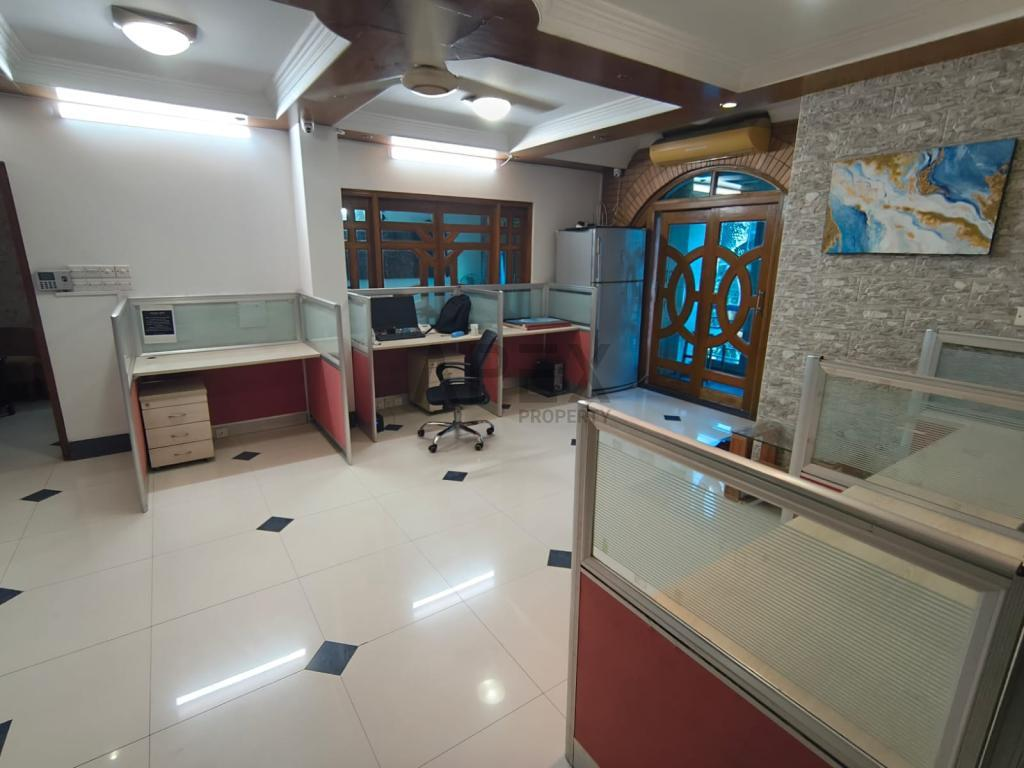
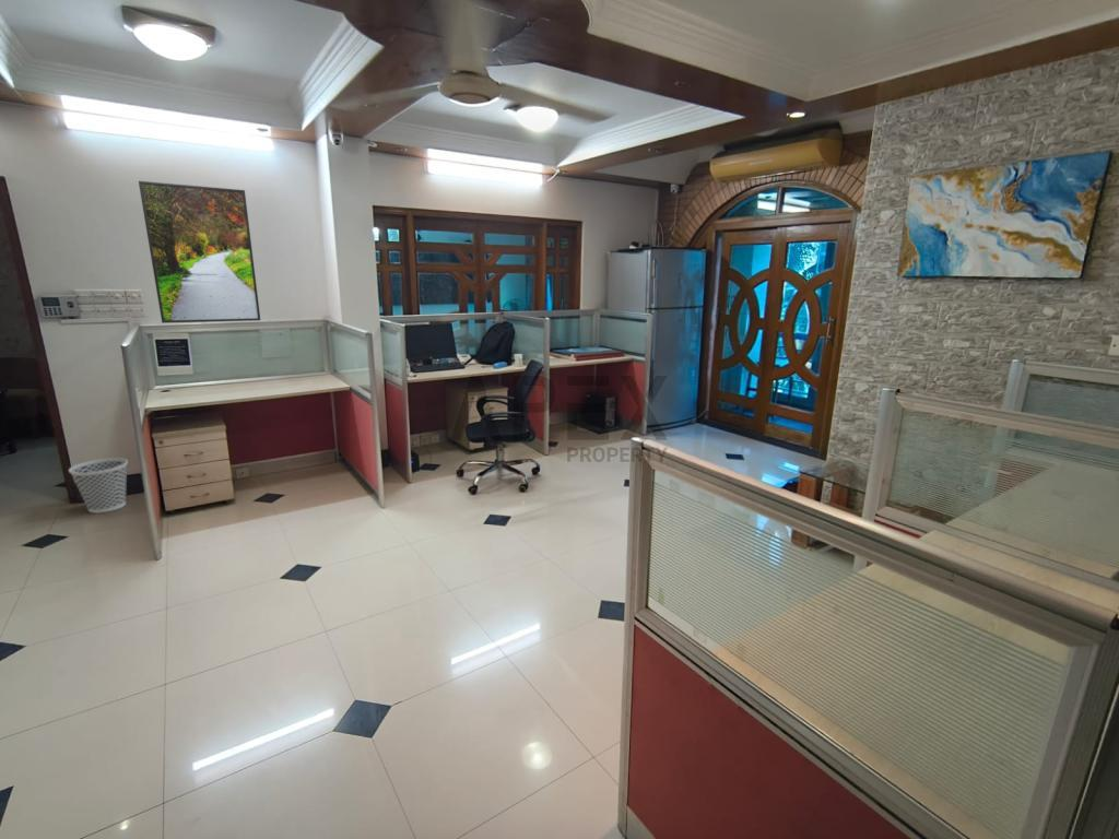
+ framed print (203, 256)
+ wastebasket (103, 486)
